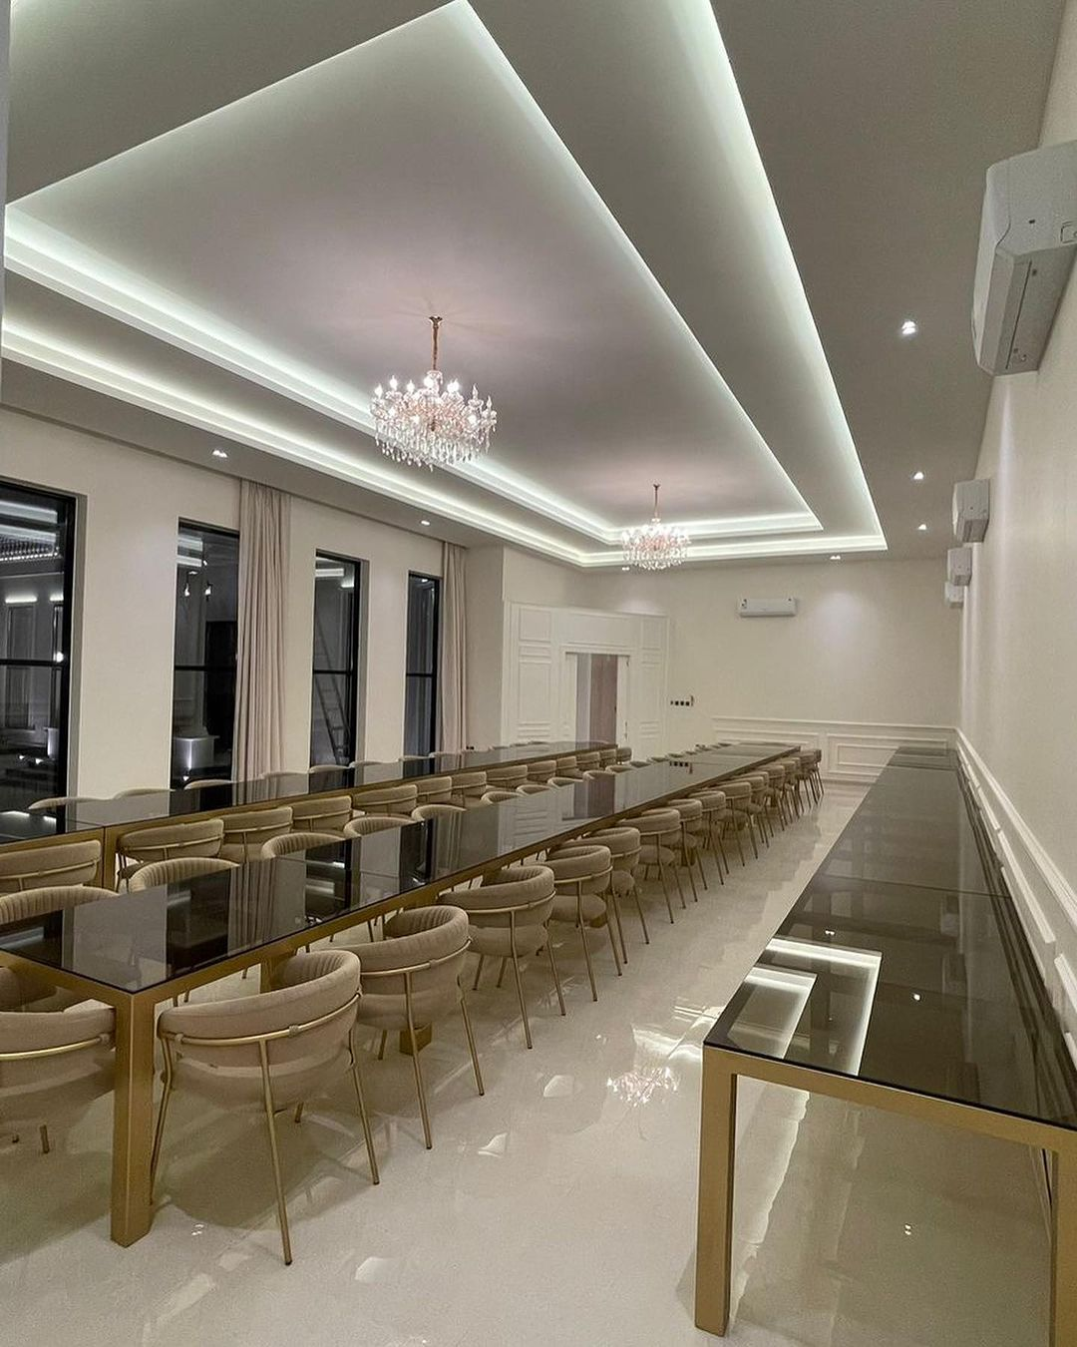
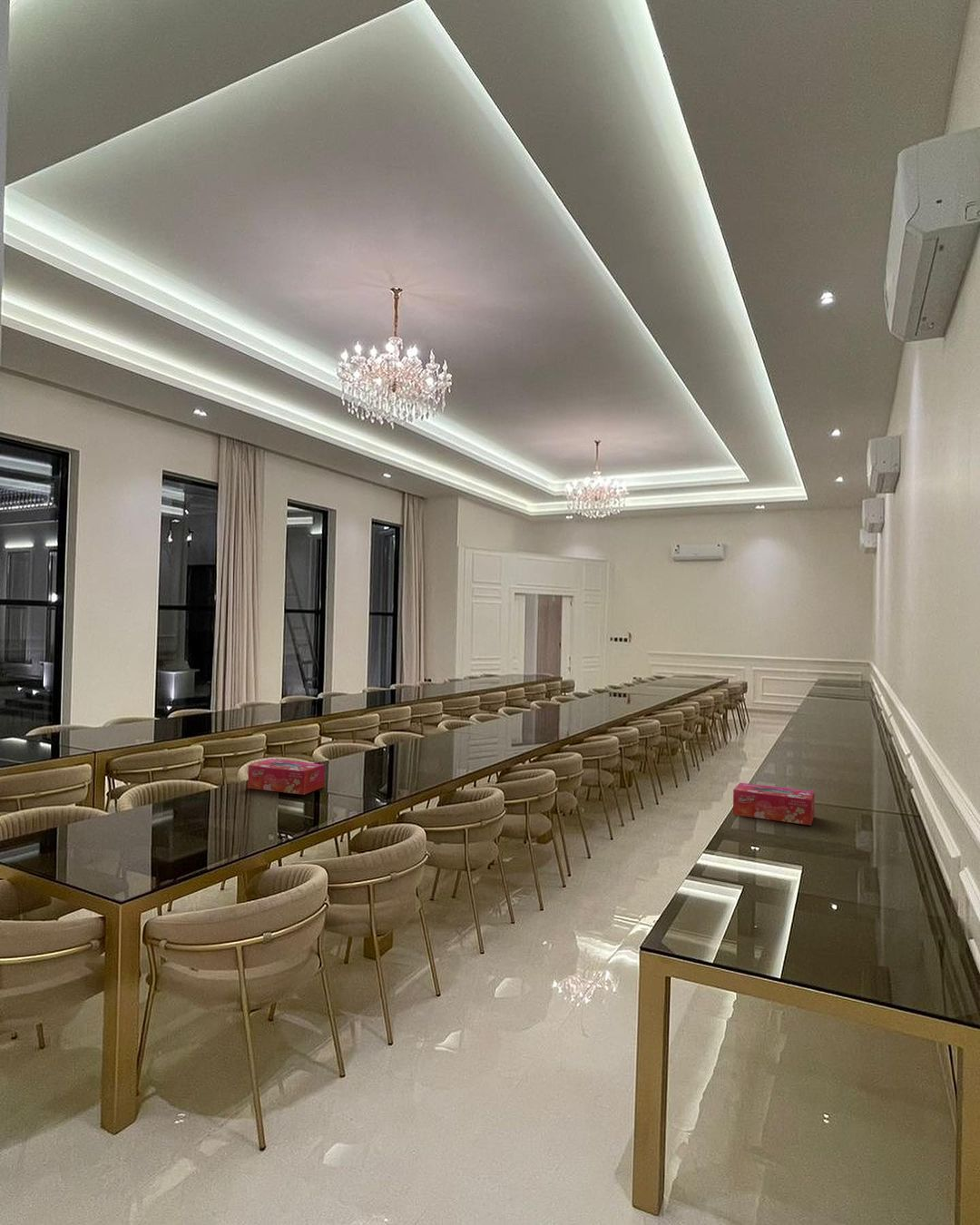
+ tissue box (773, 802)
+ tissue box (286, 776)
